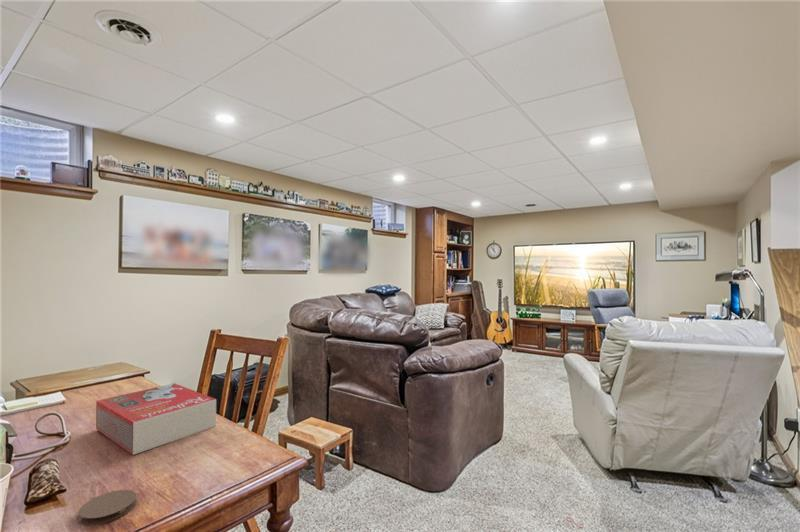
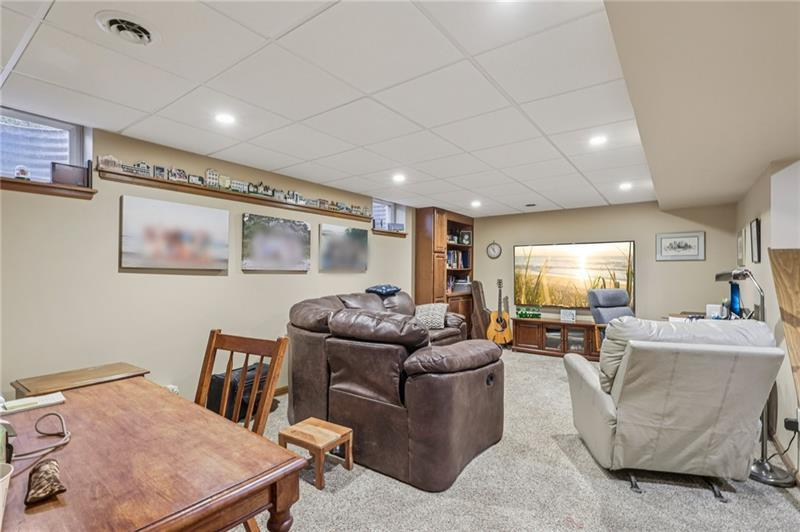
- coaster (108, 506)
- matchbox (156, 413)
